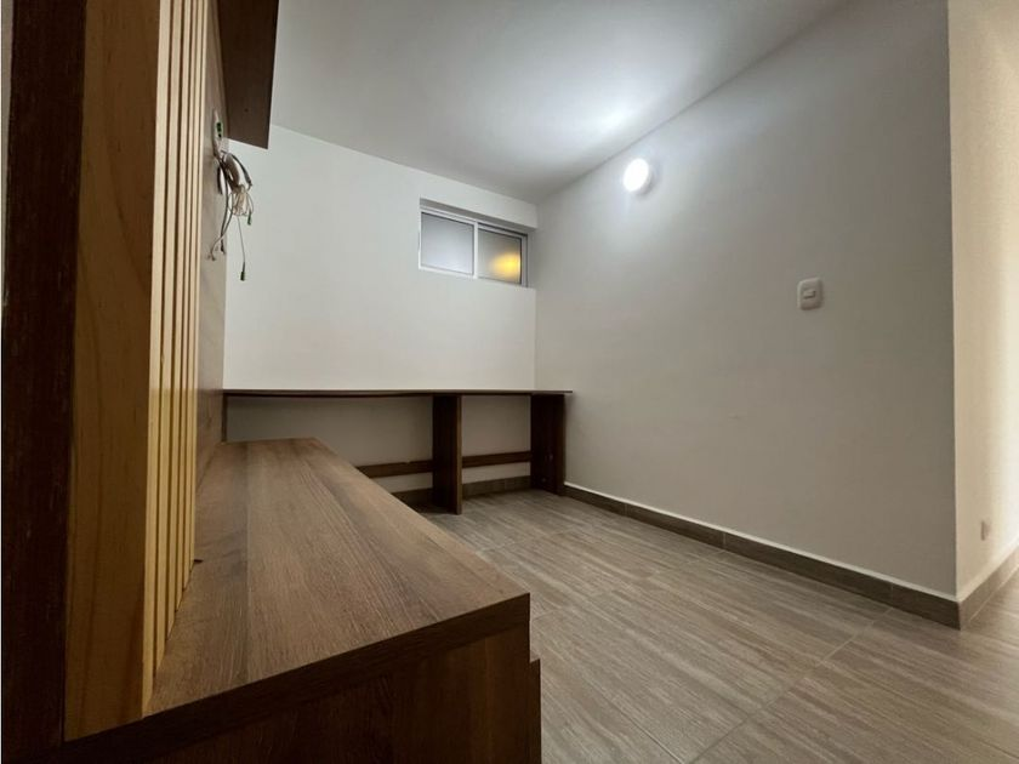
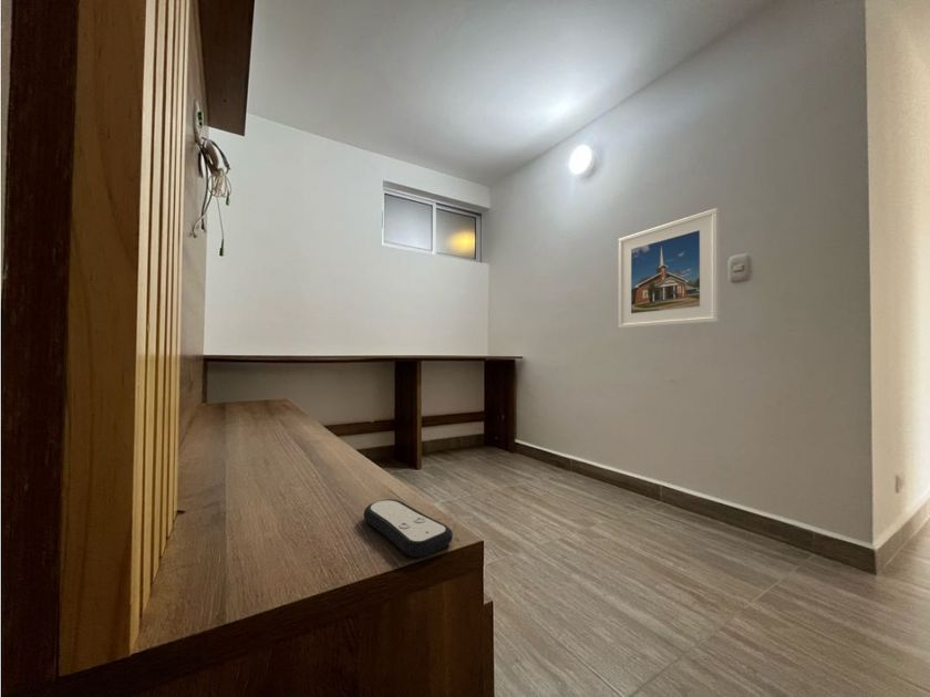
+ remote control (403, 522)
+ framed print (662, 274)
